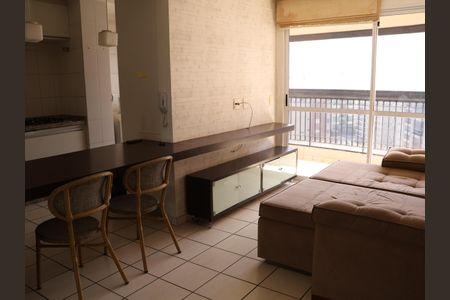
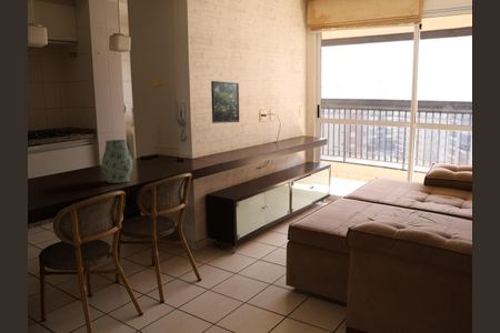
+ vase (117, 161)
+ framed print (226, 102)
